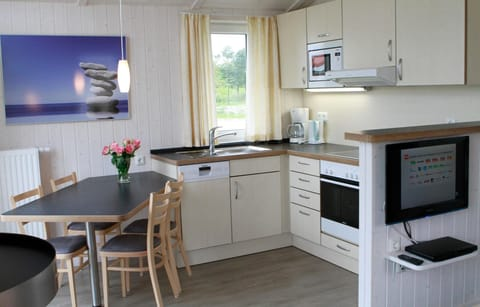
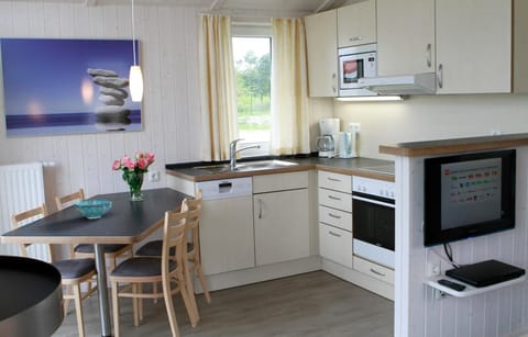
+ decorative bowl (94, 210)
